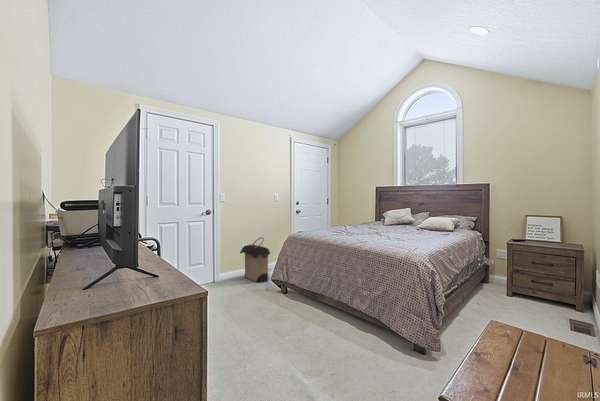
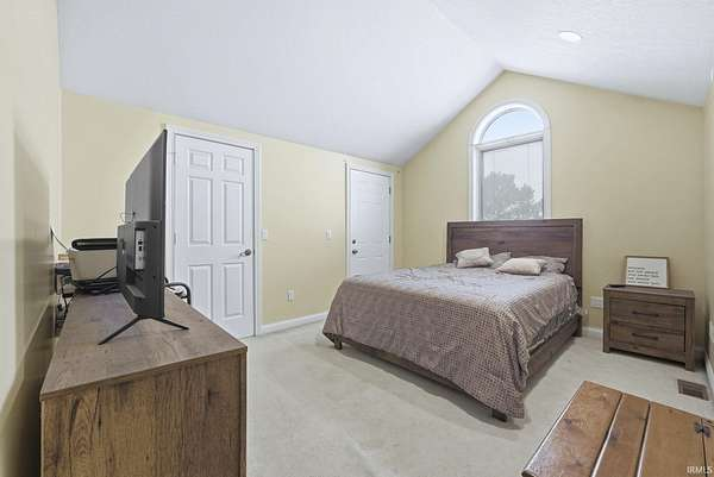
- laundry hamper (255, 258)
